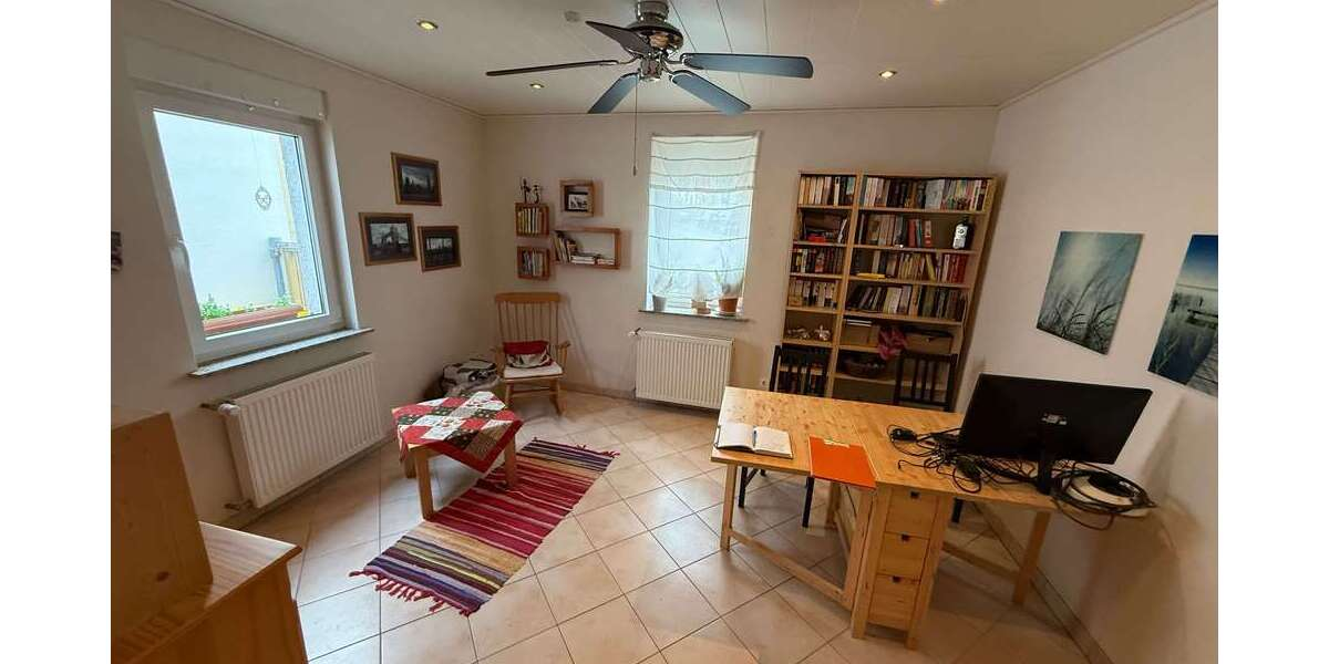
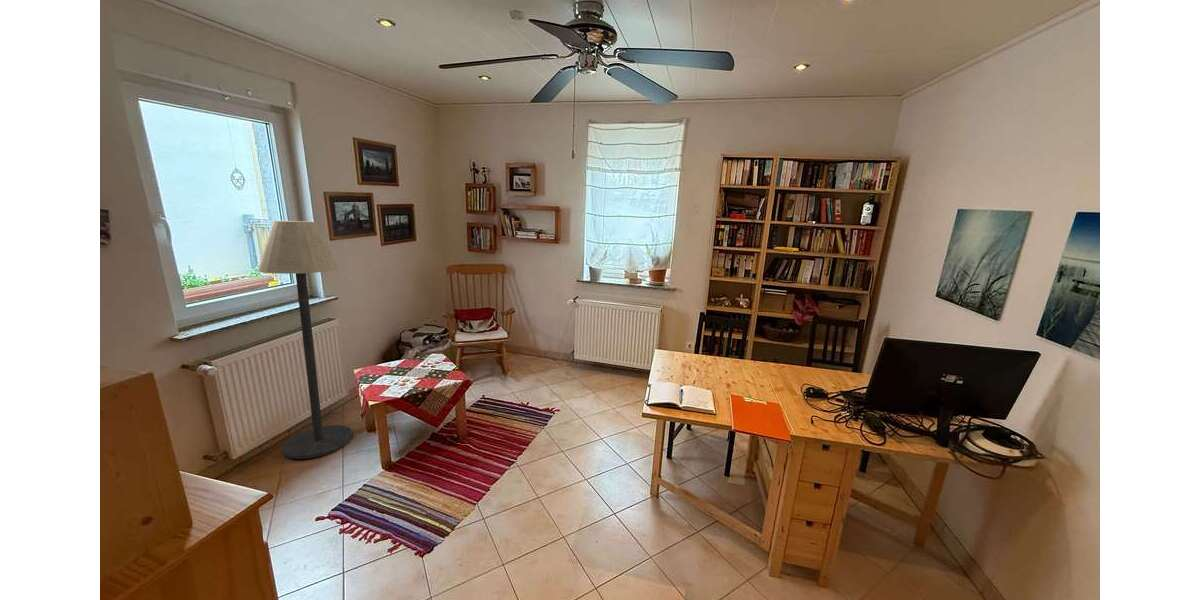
+ floor lamp (307, 338)
